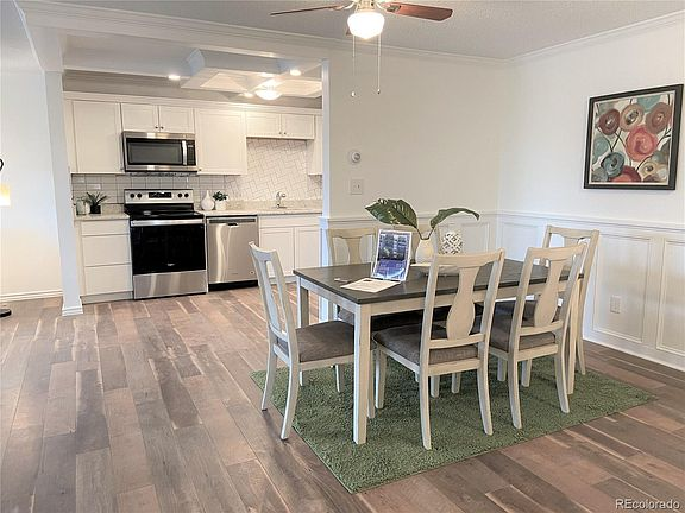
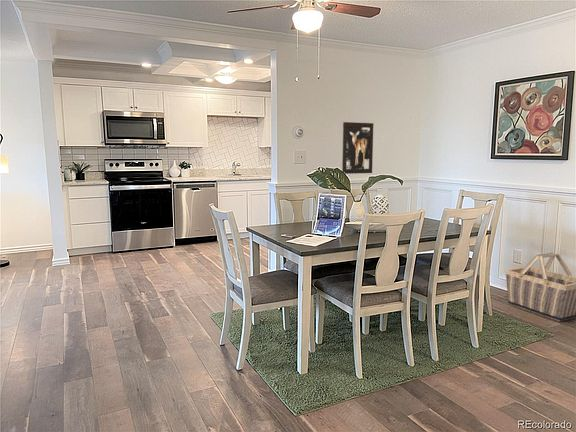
+ basket (545, 282)
+ wall art (358, 148)
